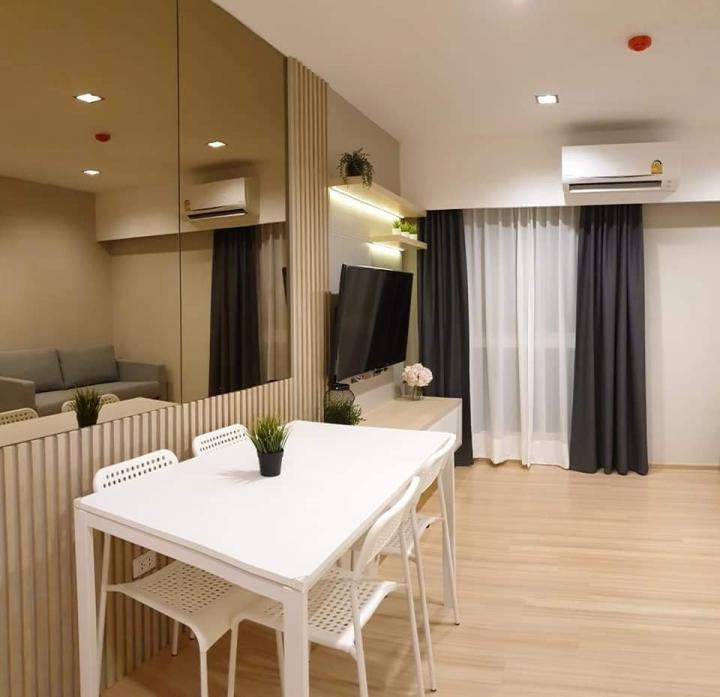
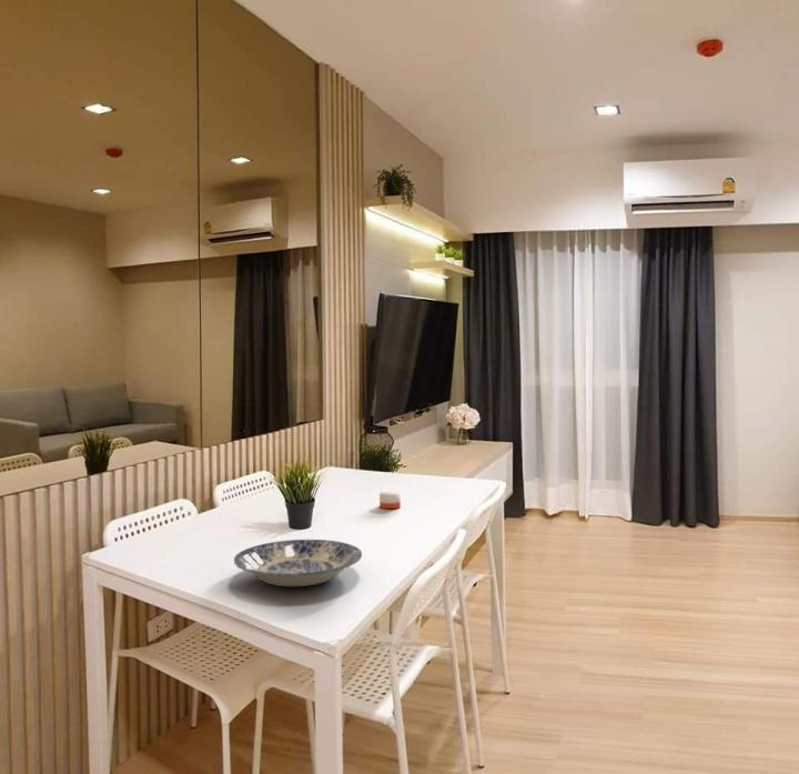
+ plate (299, 566)
+ candle (390, 492)
